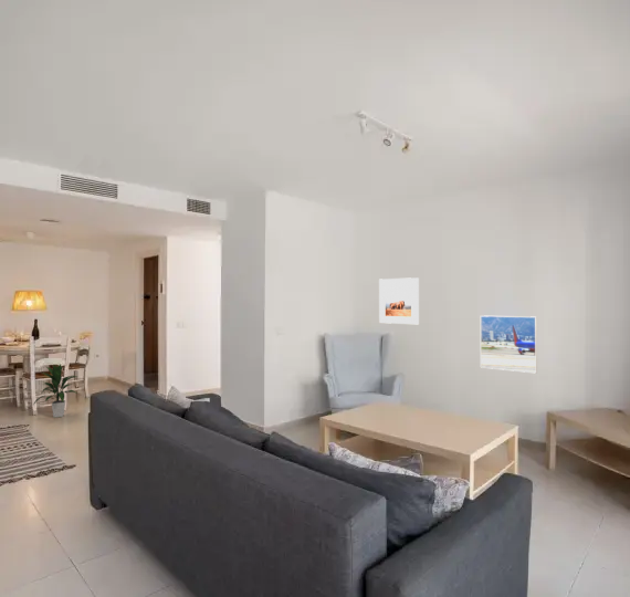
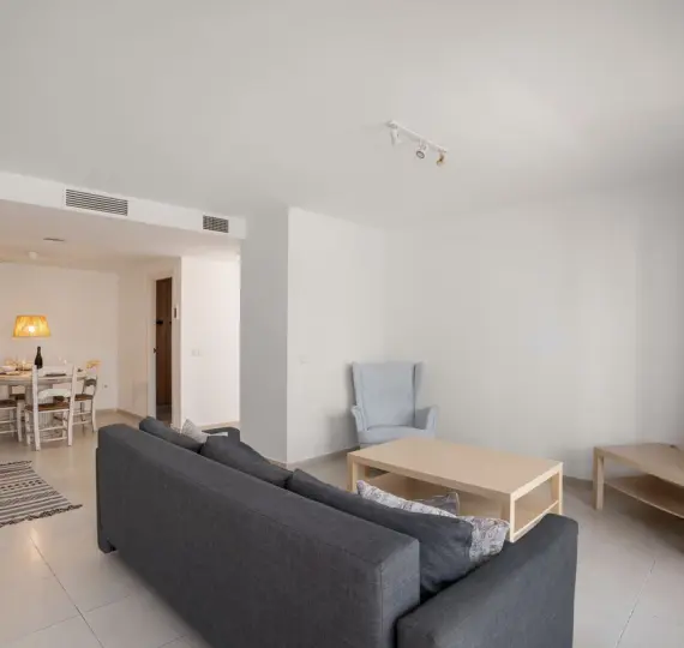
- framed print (507, 343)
- indoor plant (56, 389)
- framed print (398, 301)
